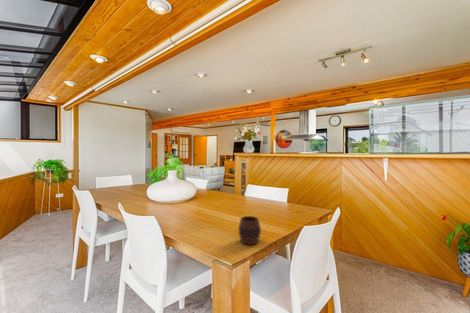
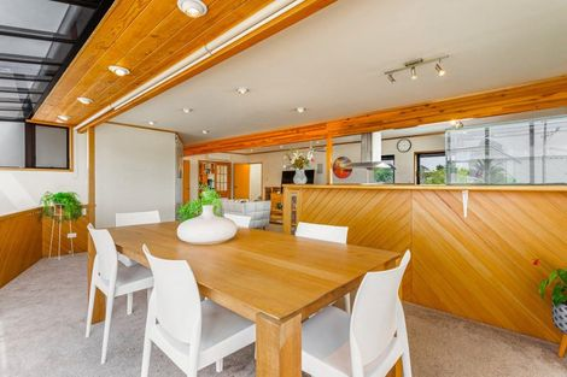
- cup (249, 229)
